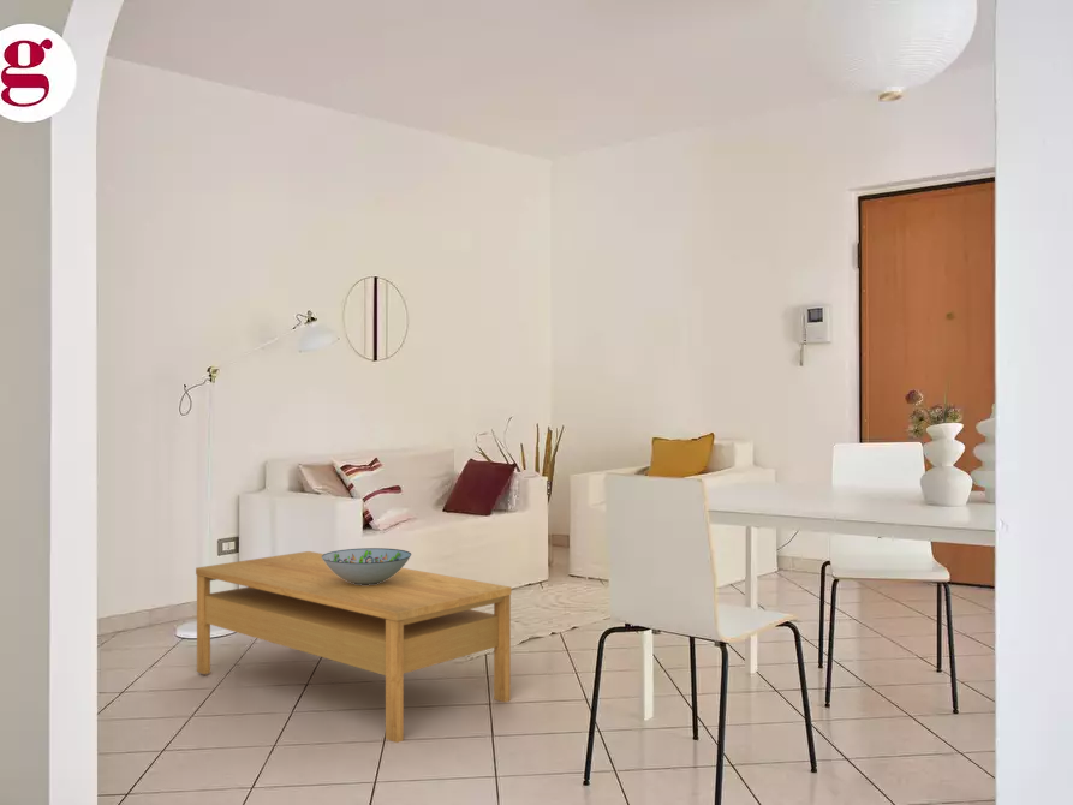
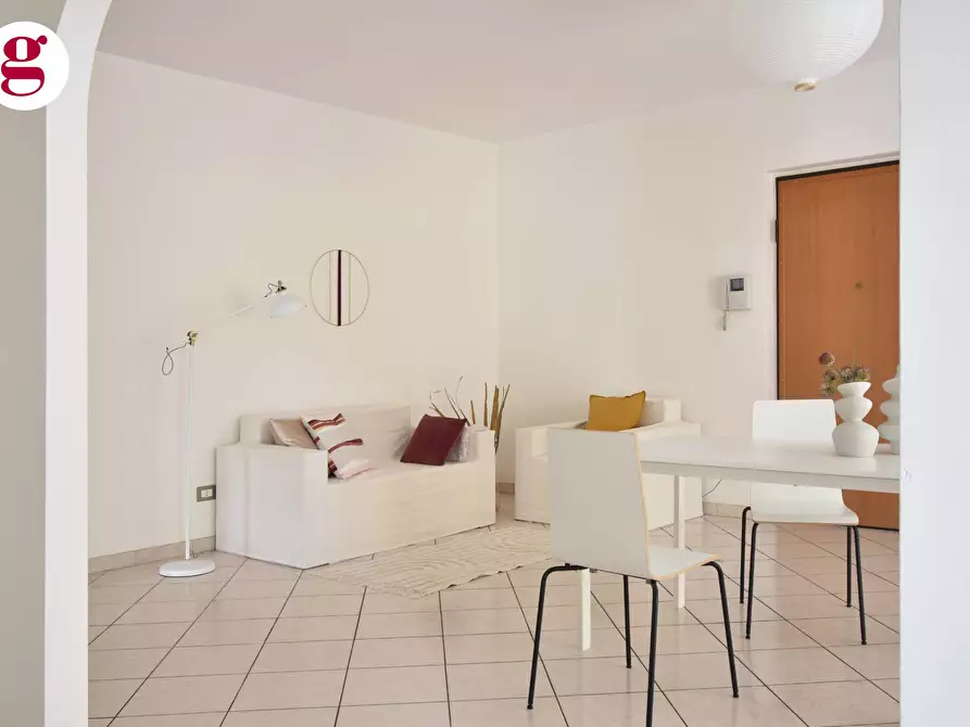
- decorative bowl (366, 568)
- coffee table (345, 631)
